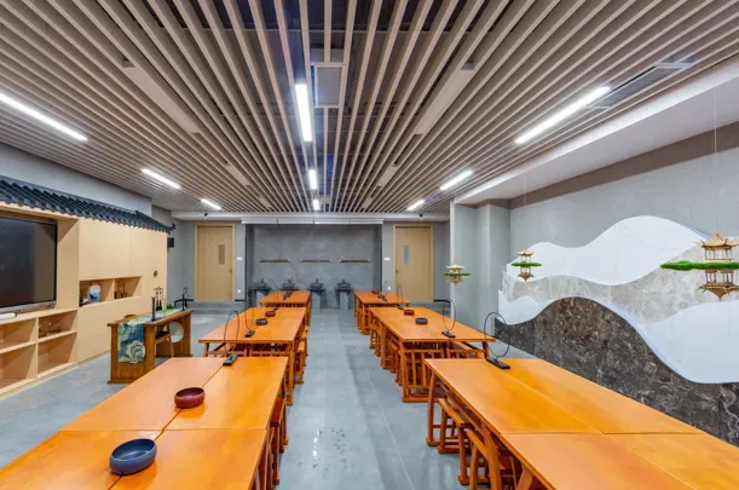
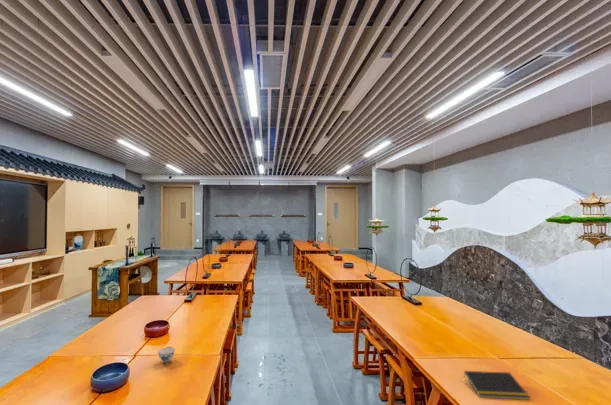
+ notepad (495, 384)
+ chinaware (166, 354)
